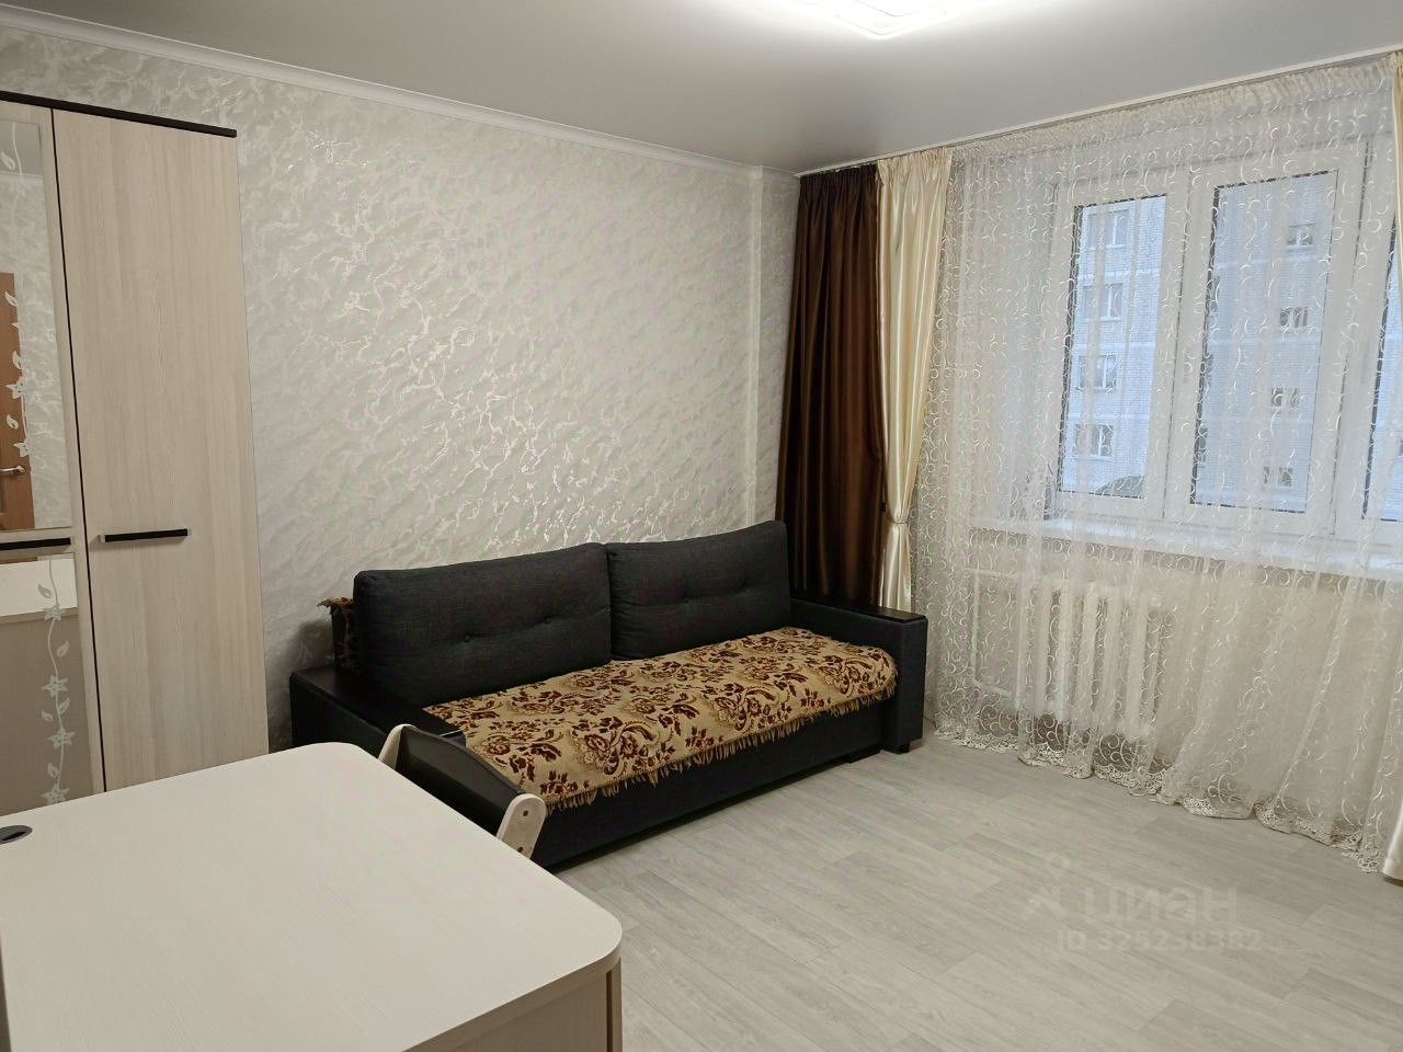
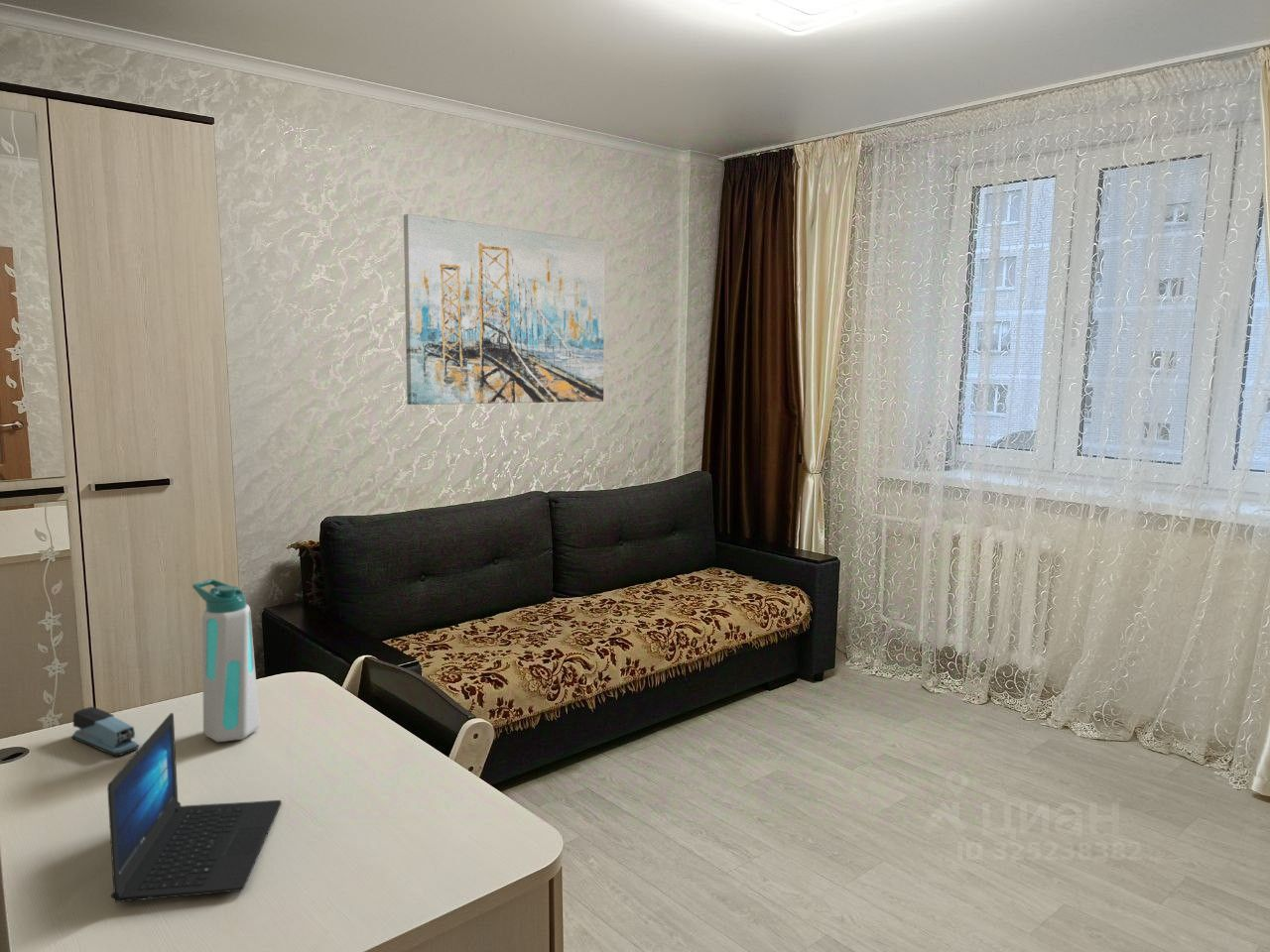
+ laptop (201, 804)
+ stapler (103, 729)
+ water bottle (224, 659)
+ wall art (513, 316)
